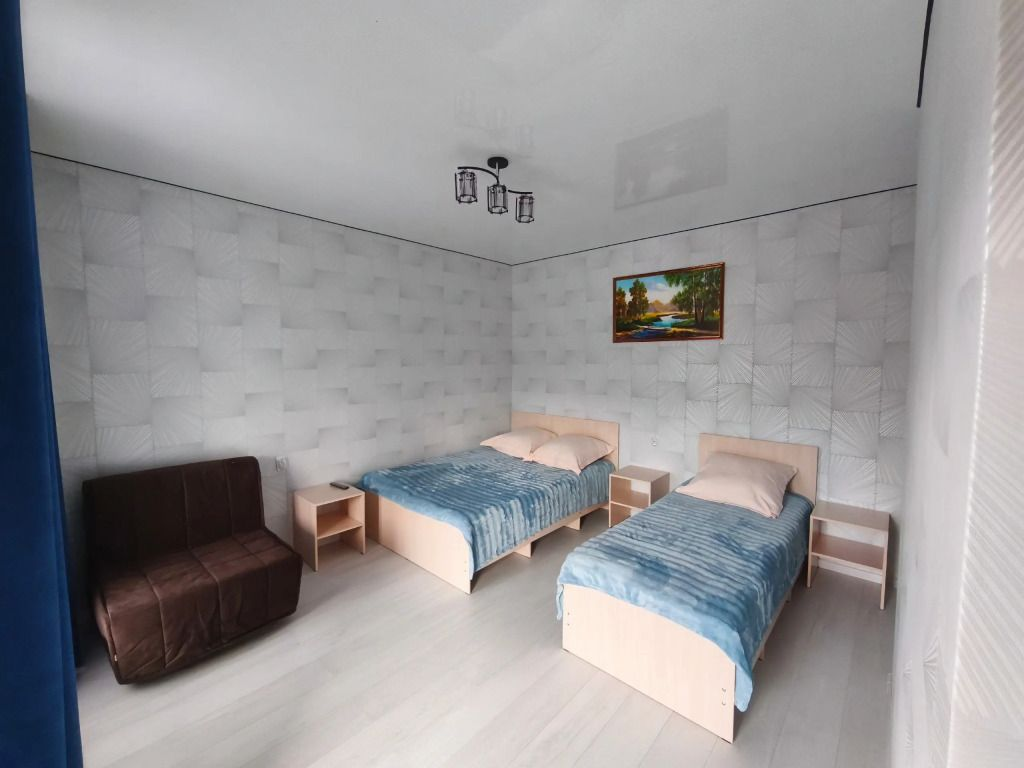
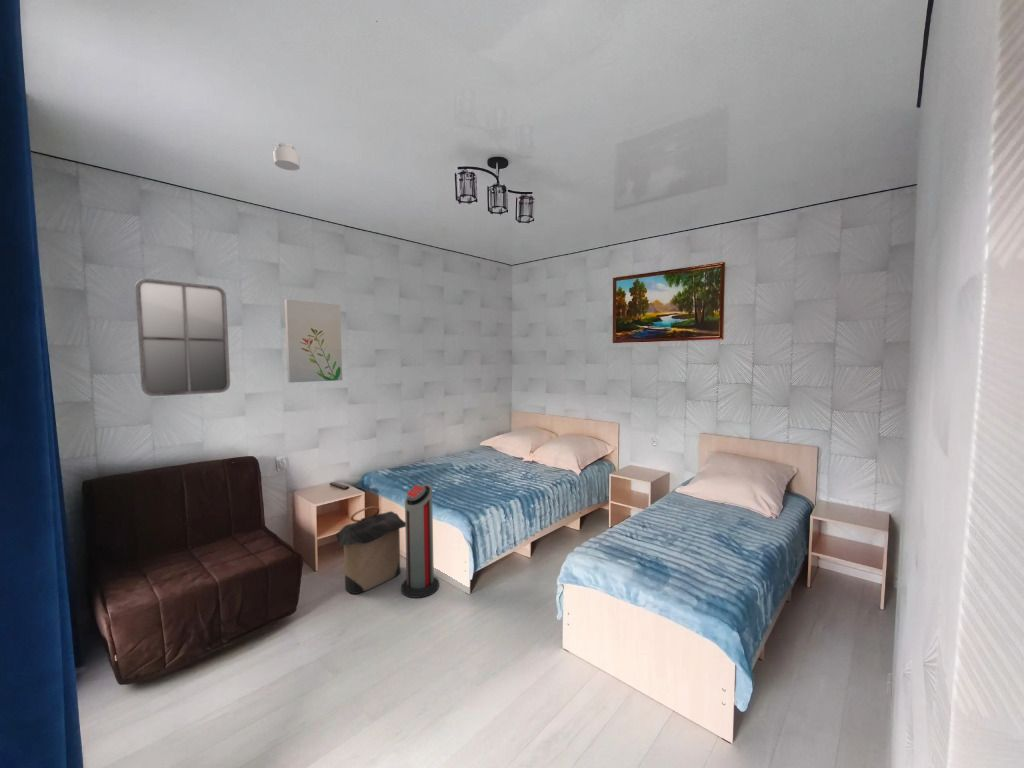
+ home mirror (185, 338)
+ laundry hamper (372, 540)
+ air purifier (419, 537)
+ wall art (314, 342)
+ smoke detector (286, 156)
